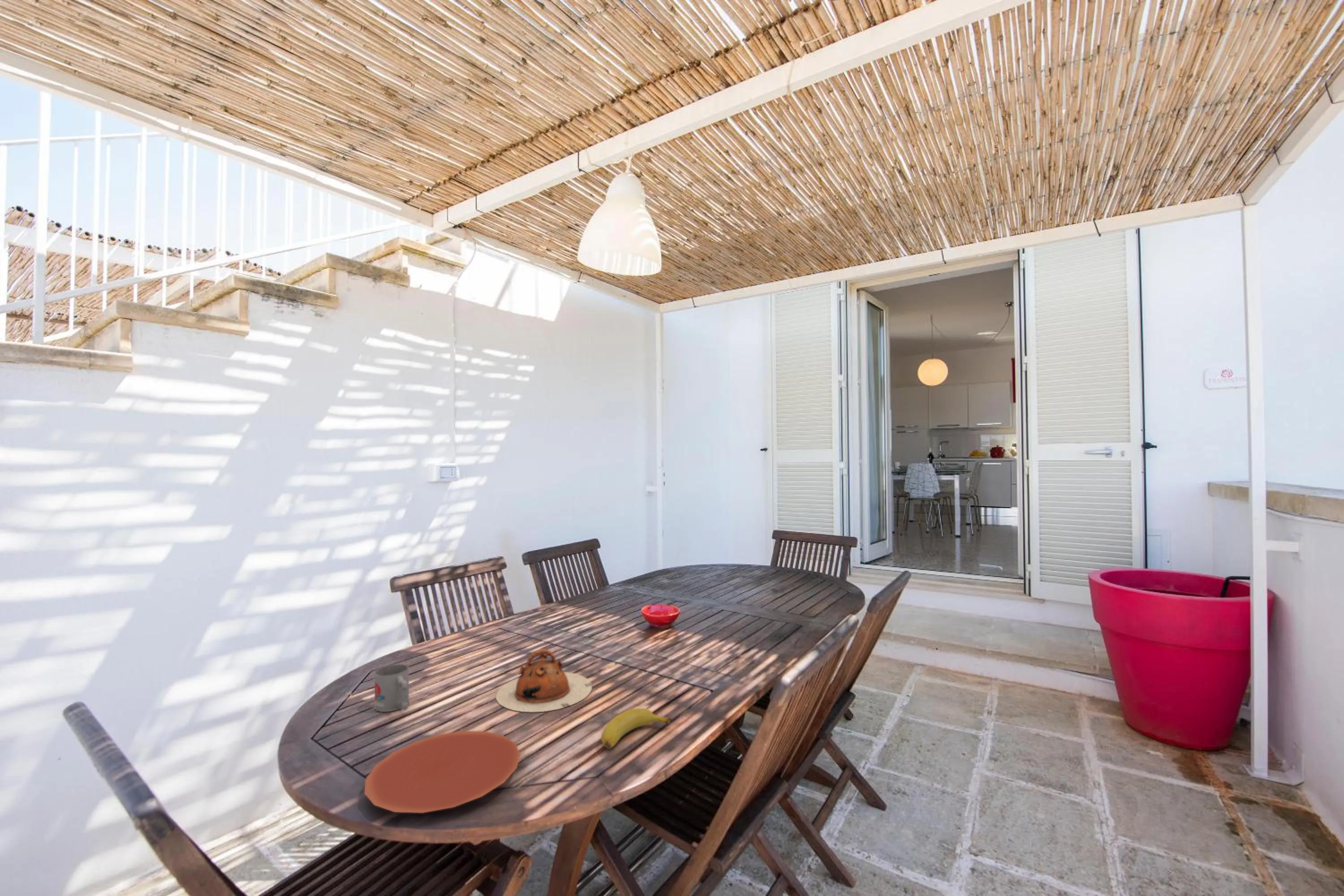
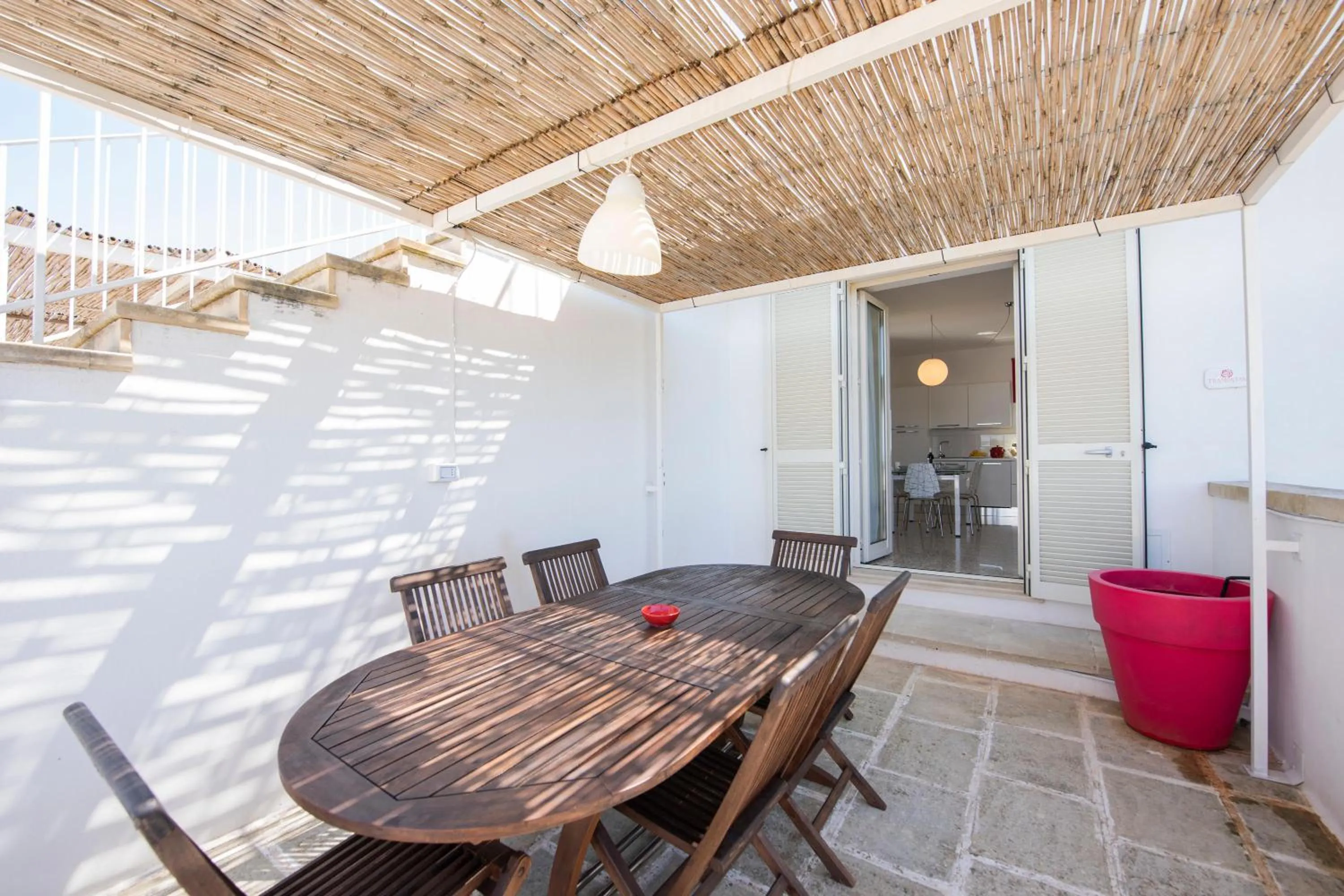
- banana (631, 728)
- mug (396, 689)
- plate (446, 772)
- teapot (545, 669)
